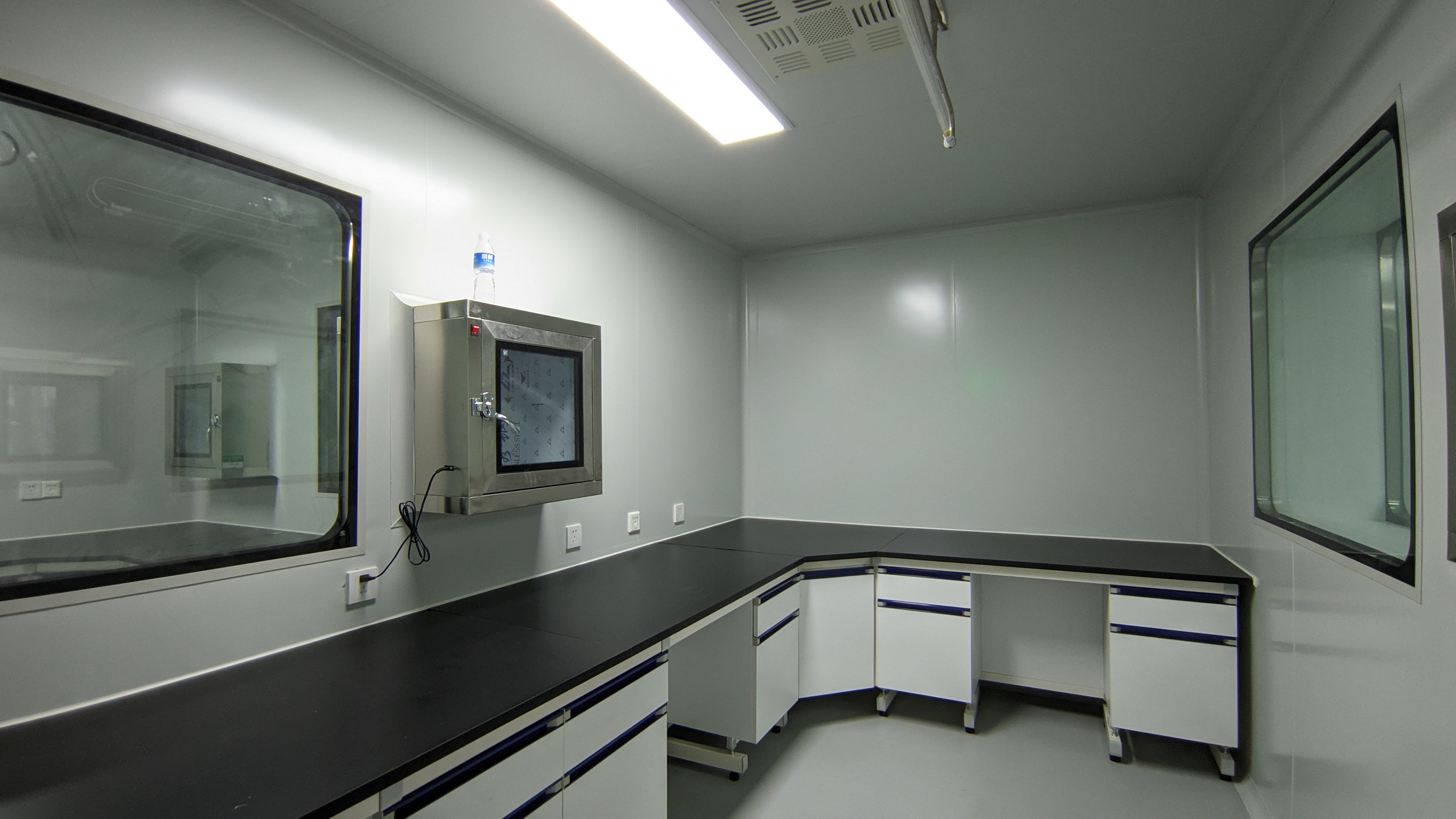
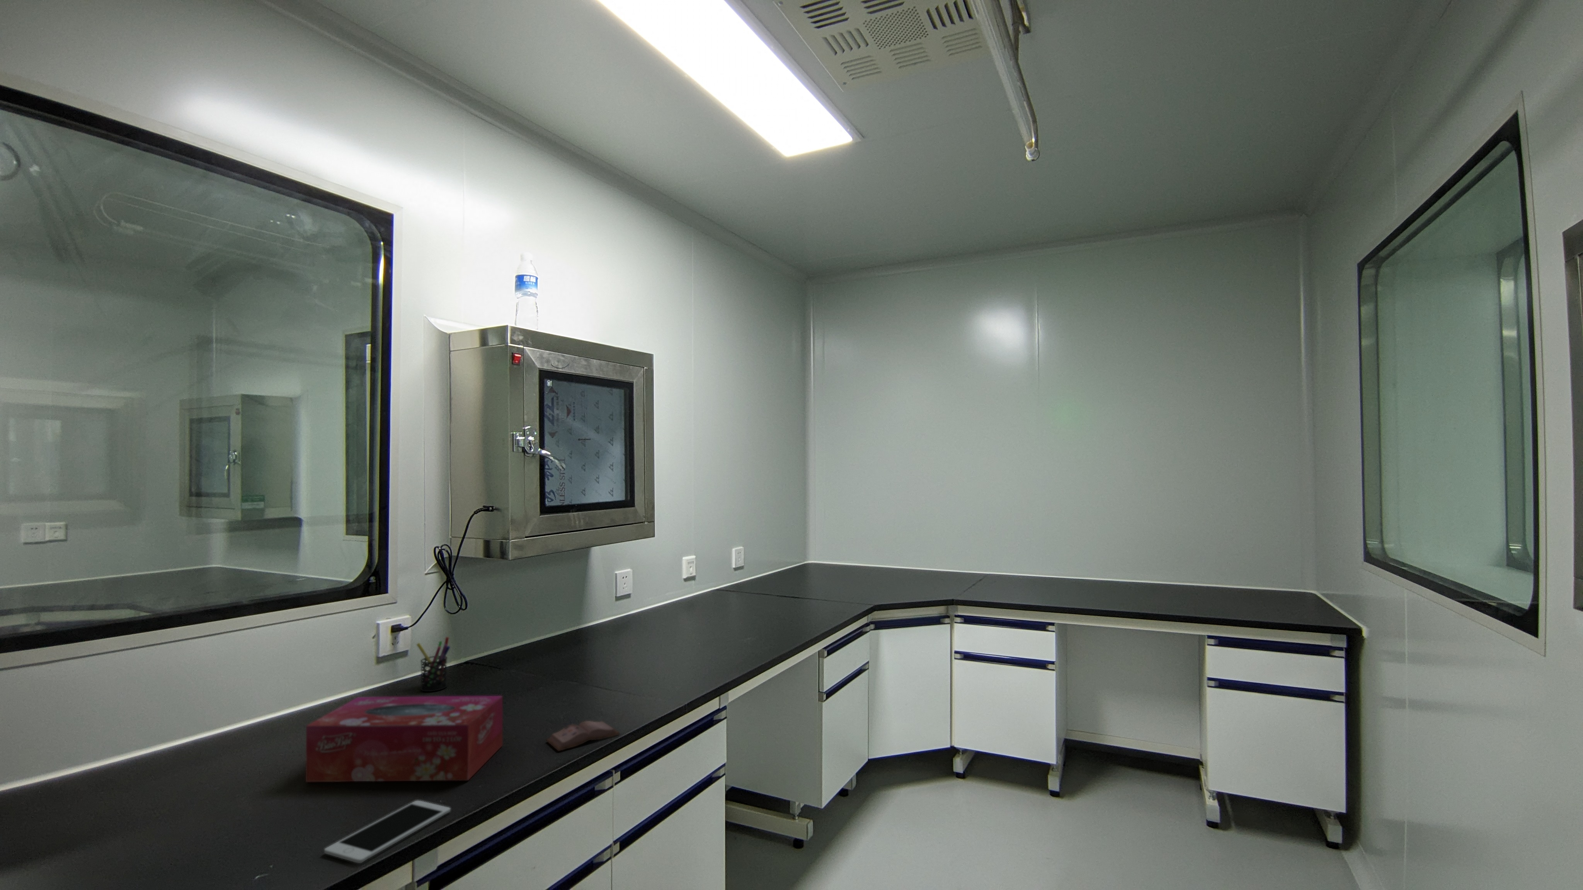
+ cell phone (390, 829)
+ tissue box (410, 737)
+ pen holder (436, 662)
+ book (583, 732)
